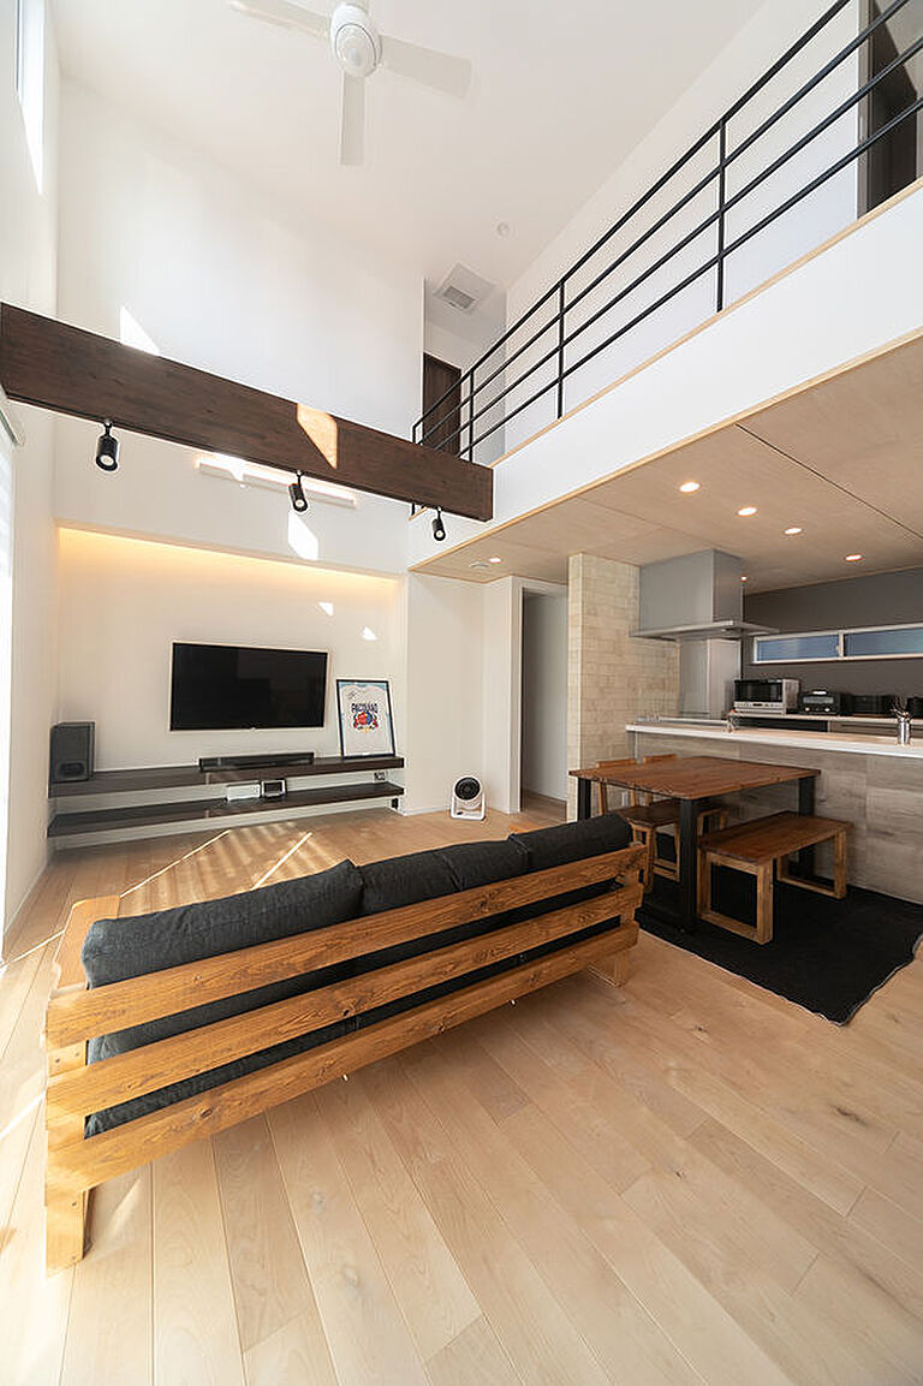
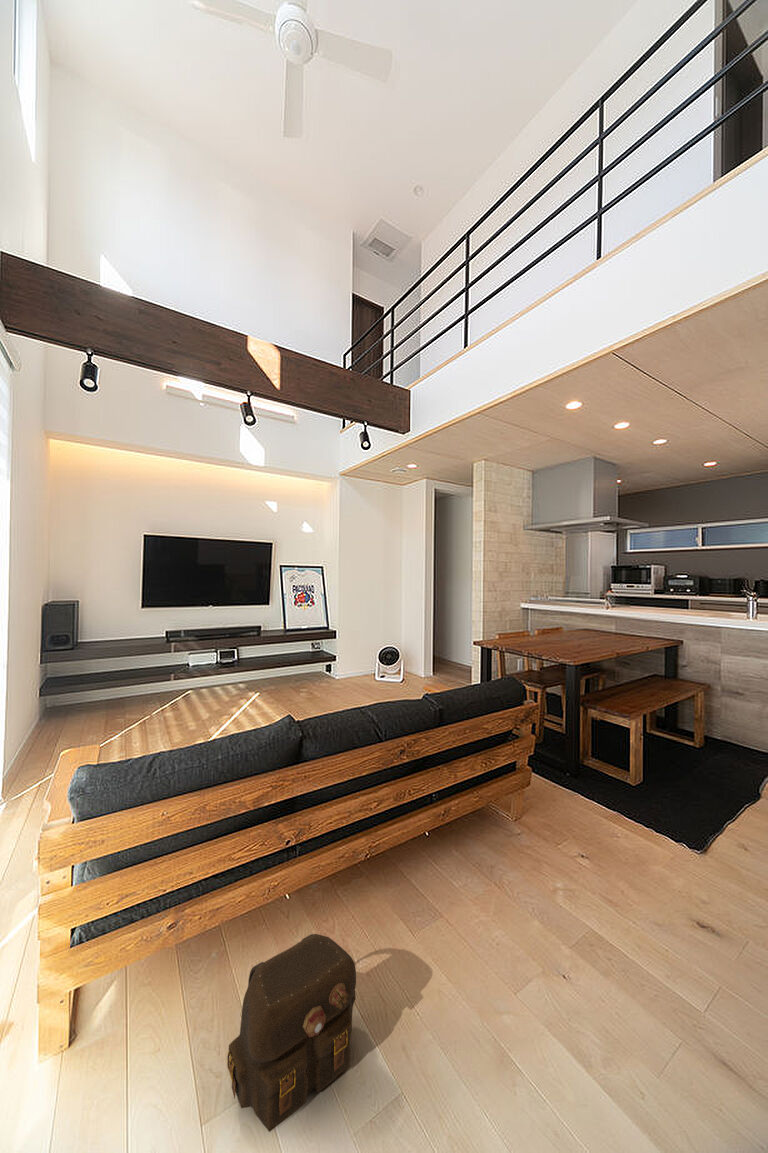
+ backpack (295, 1010)
